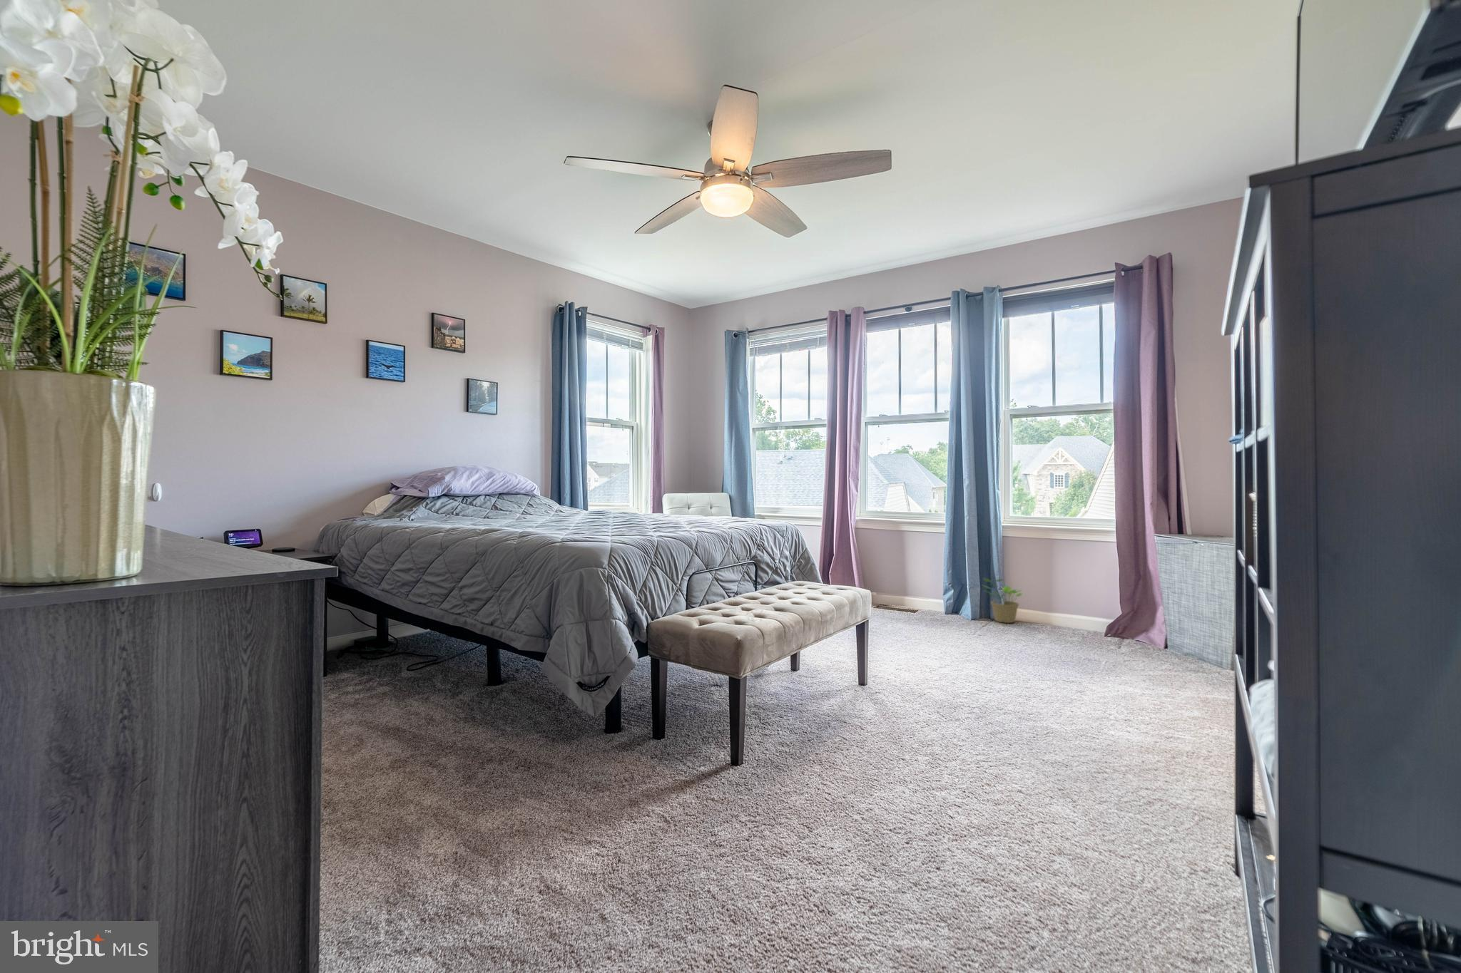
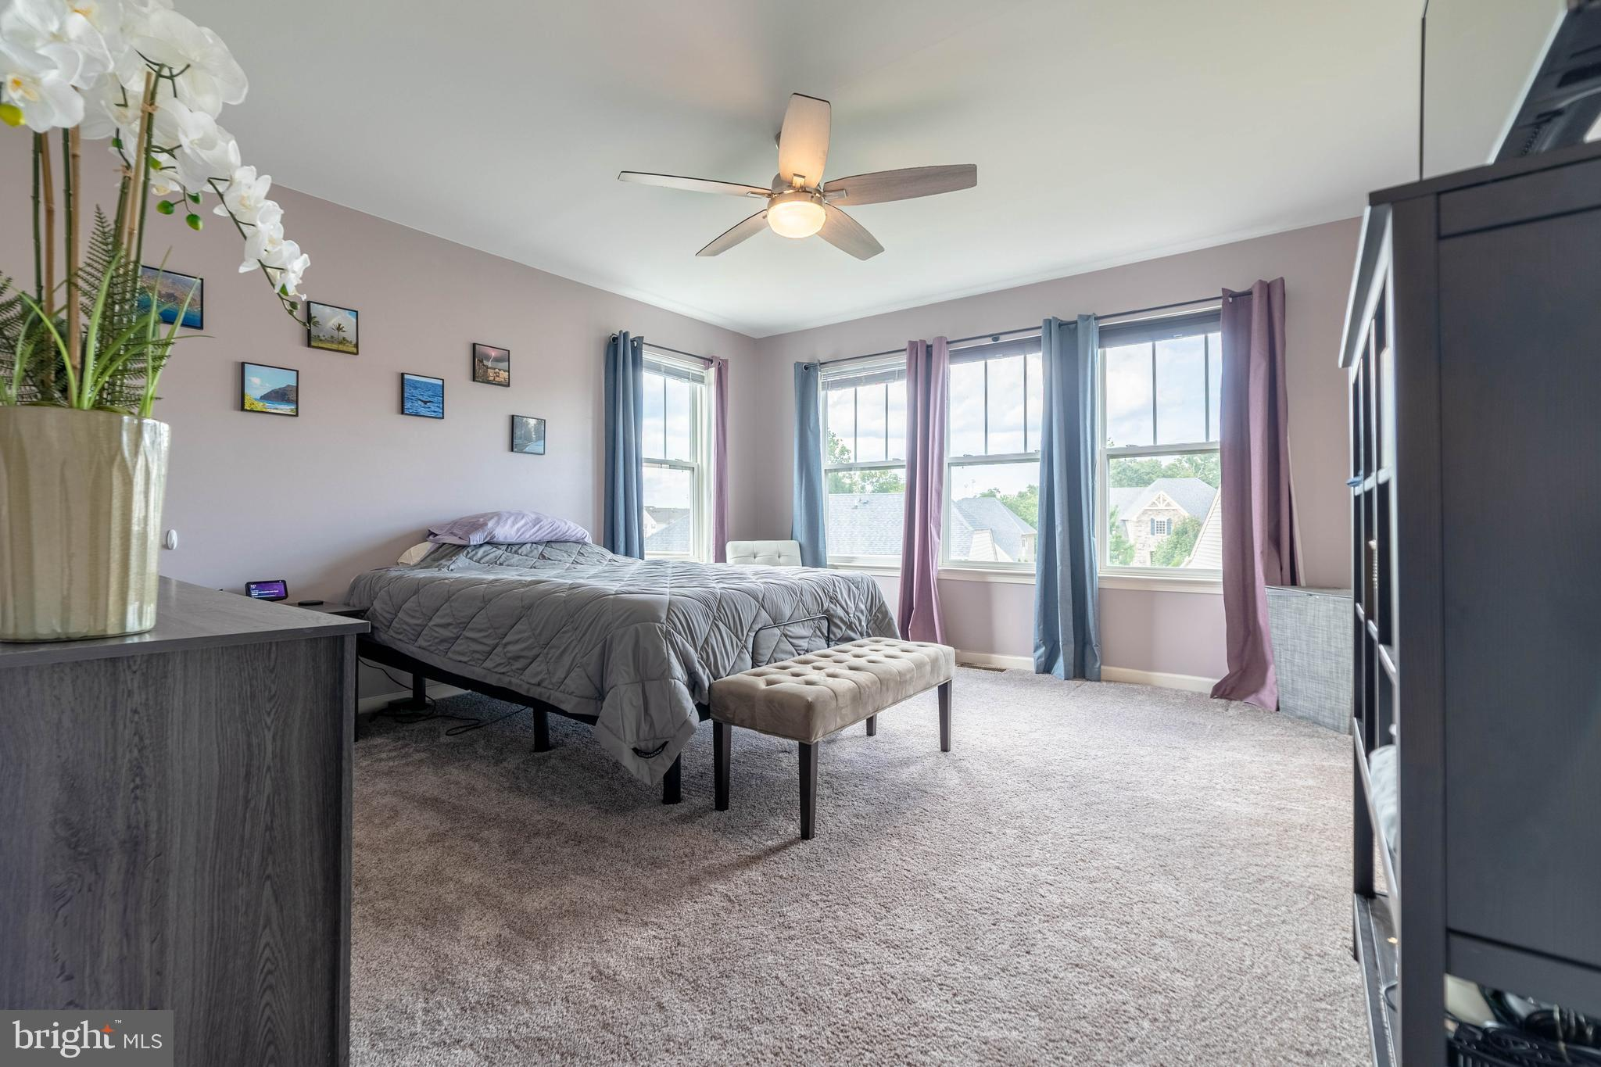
- potted plant (1003, 598)
